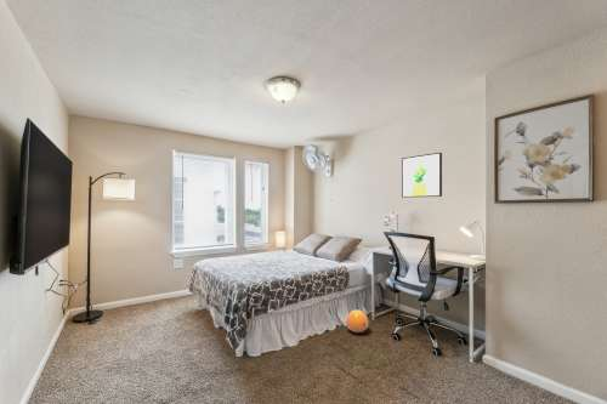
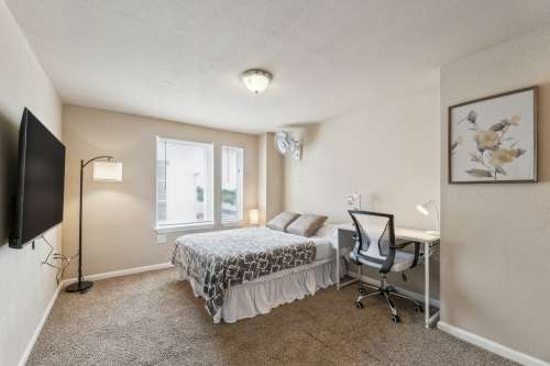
- wall art (420, 176)
- ball (357, 320)
